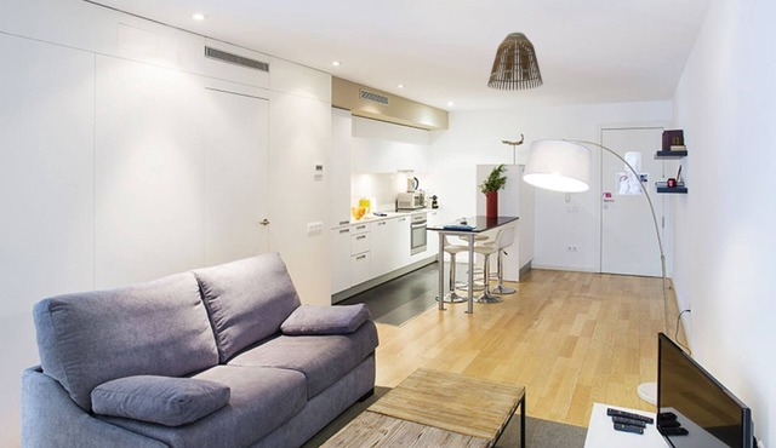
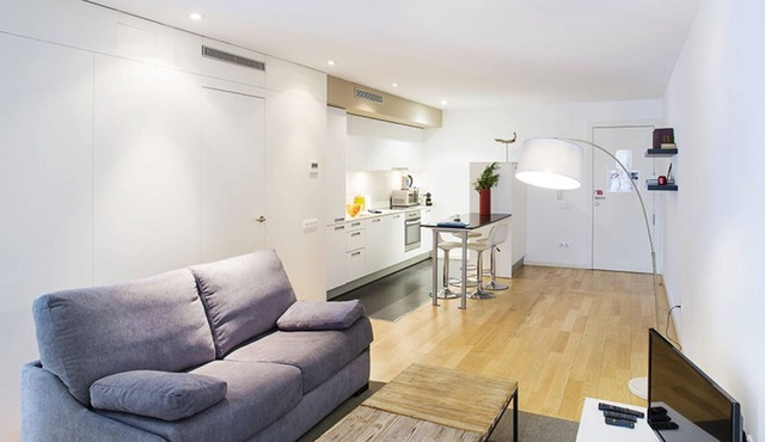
- lamp shade (515, 59)
